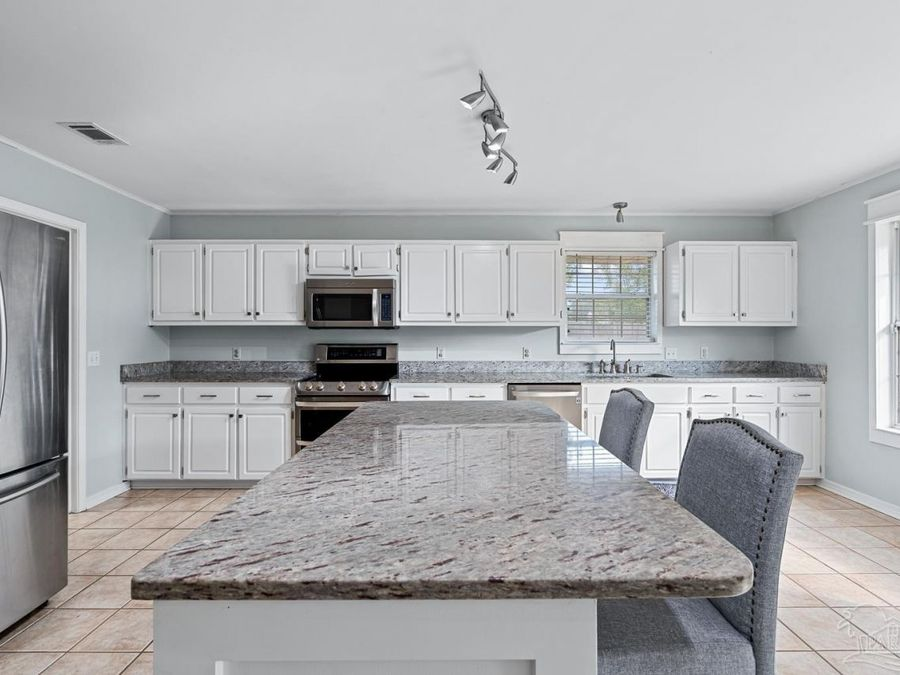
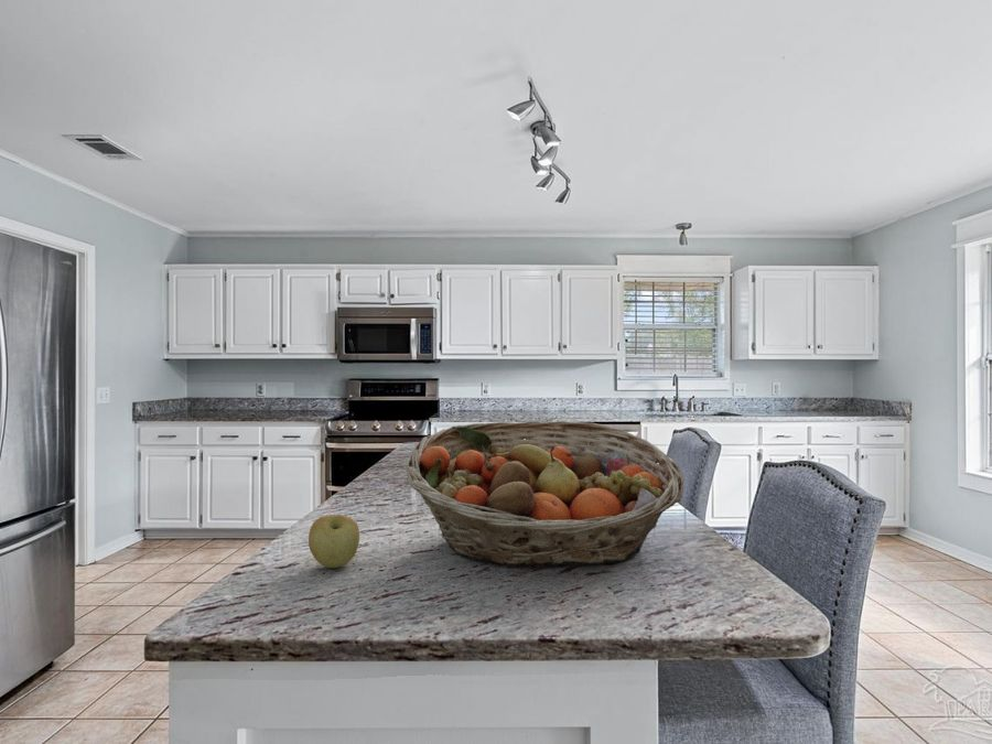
+ apple (334, 541)
+ fruit basket (542, 484)
